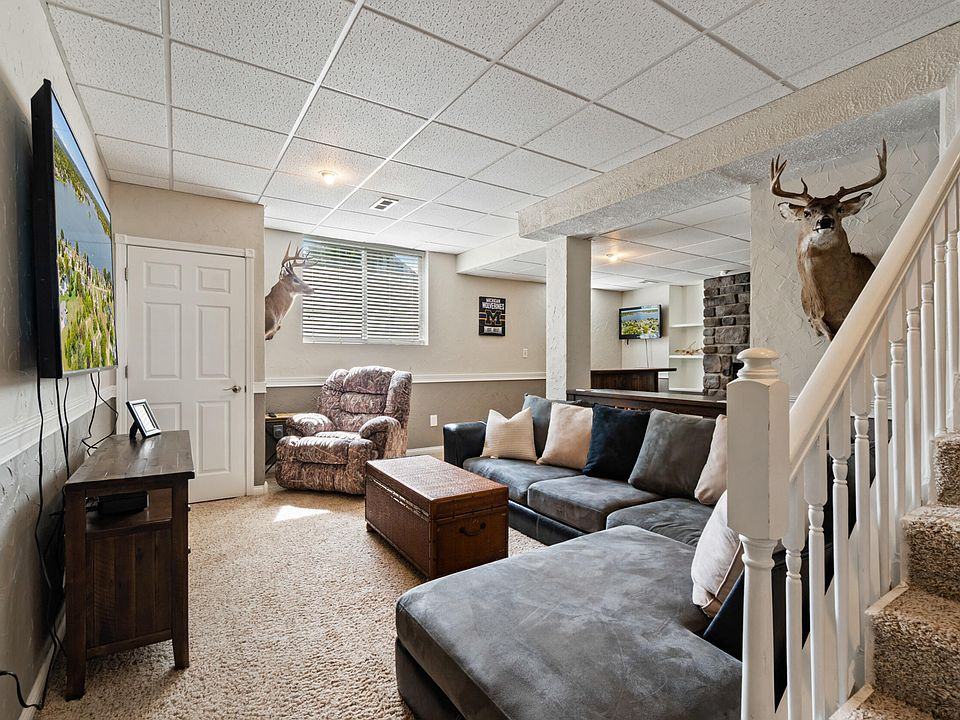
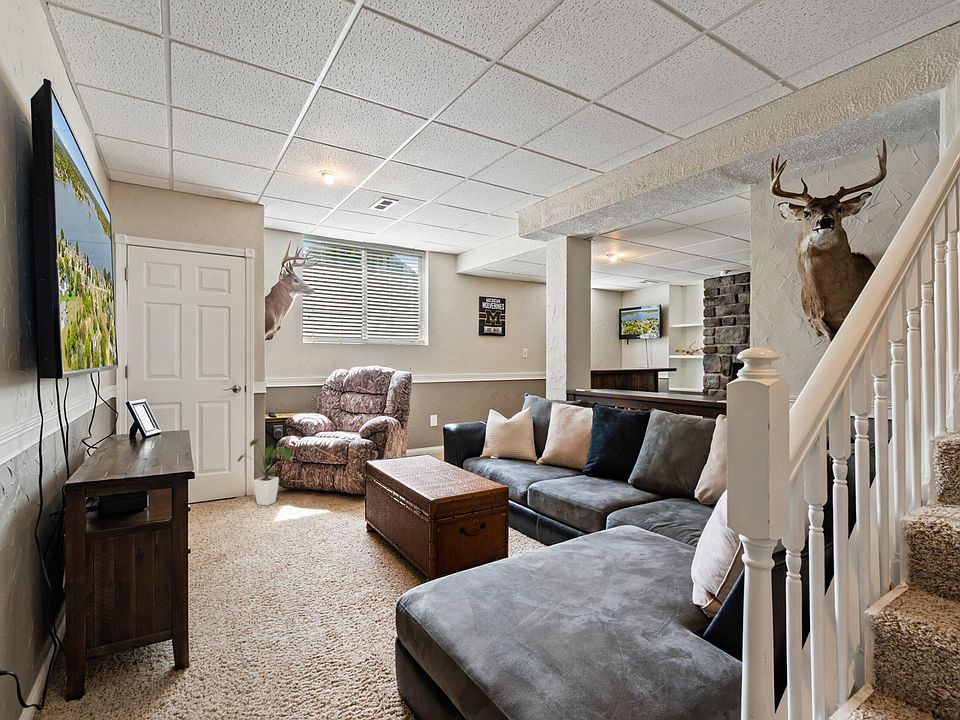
+ house plant (263, 473)
